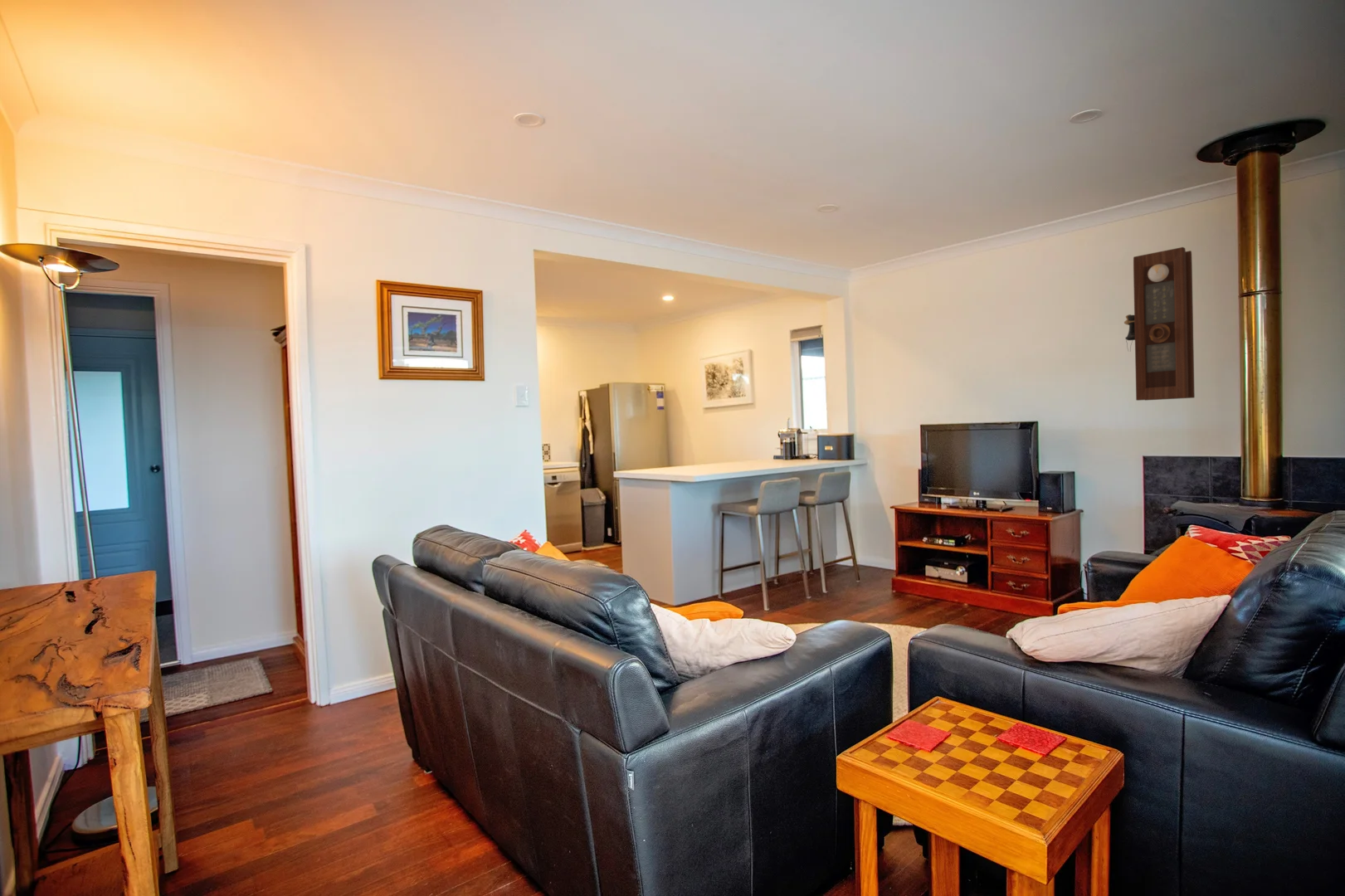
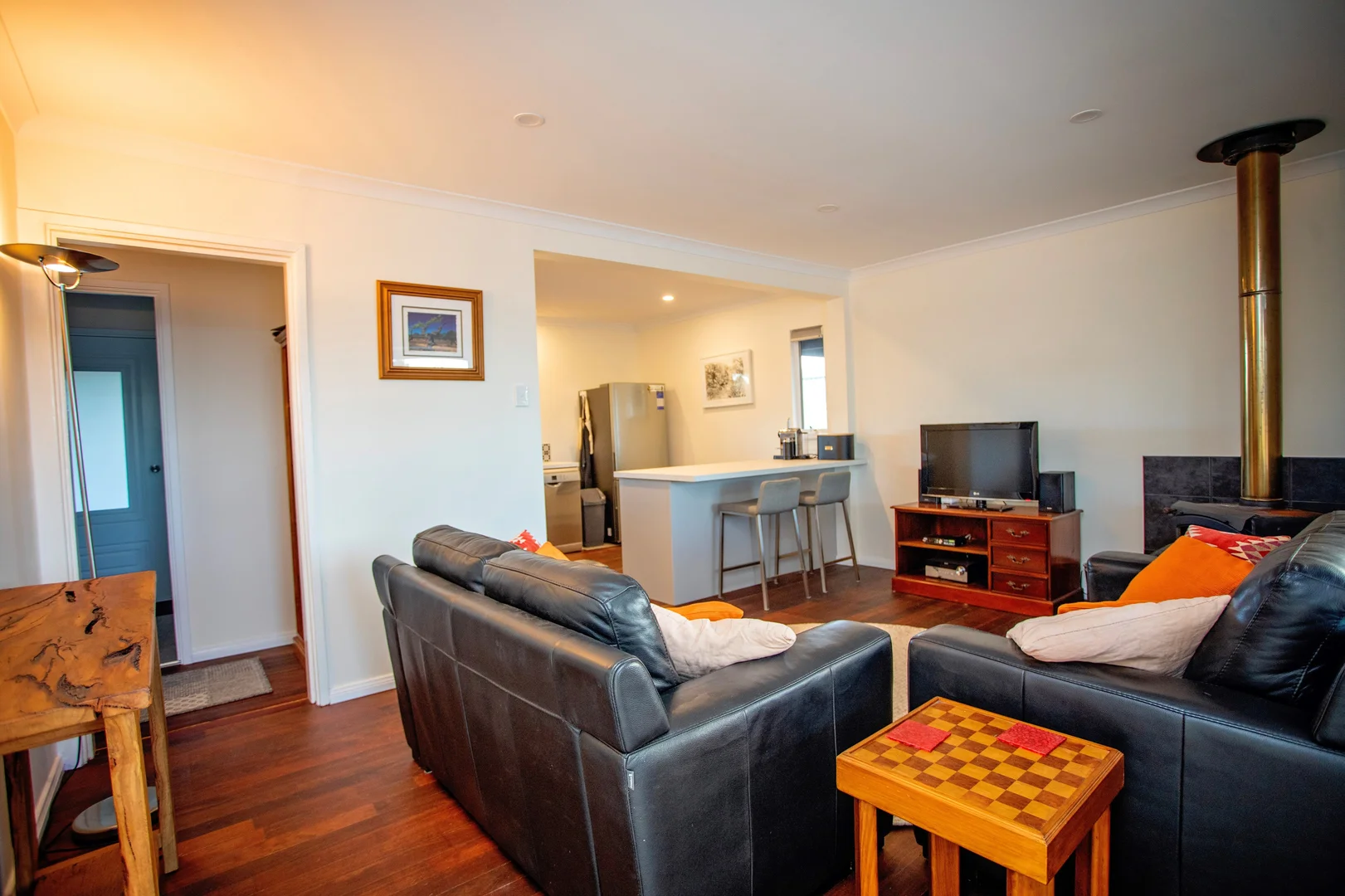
- pendulum clock (1155, 327)
